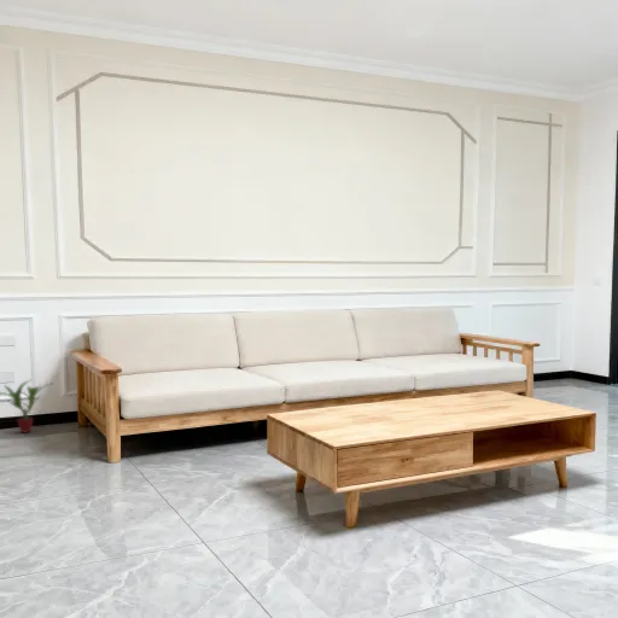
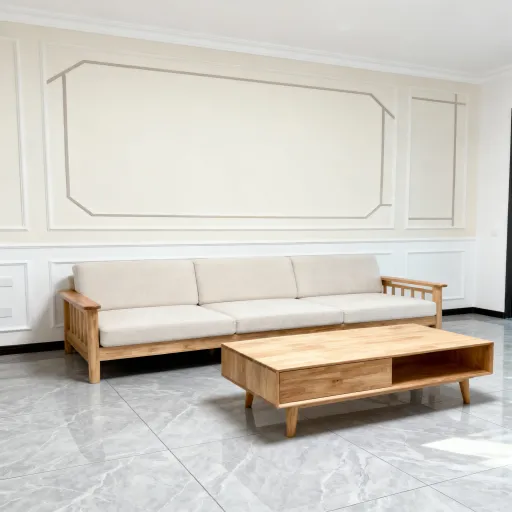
- potted plant (25, 409)
